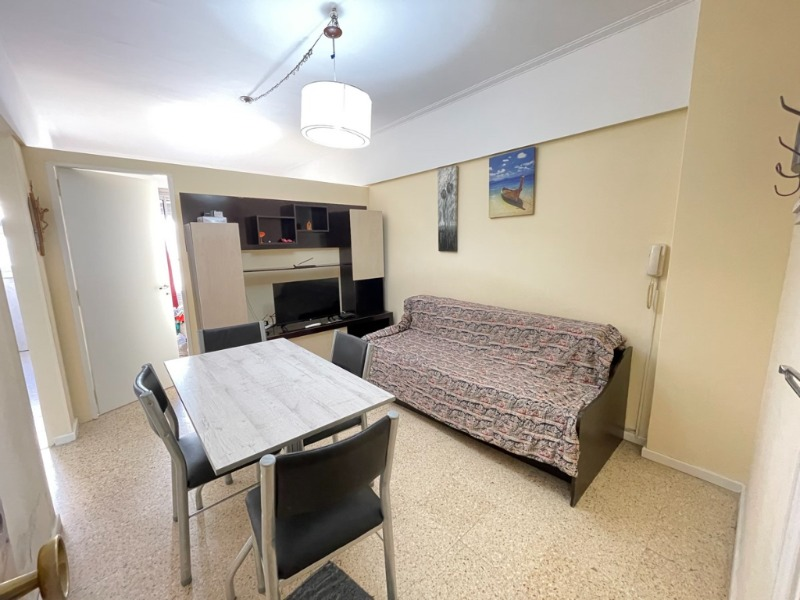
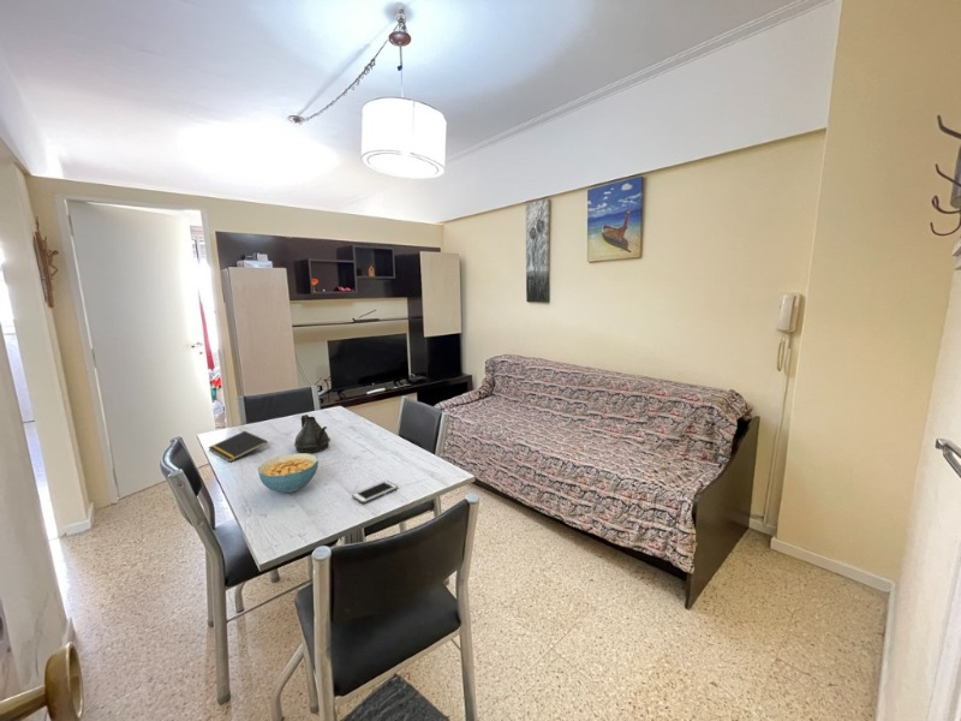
+ notepad (238, 445)
+ teapot (314, 434)
+ cereal bowl (290, 476)
+ cell phone (375, 491)
